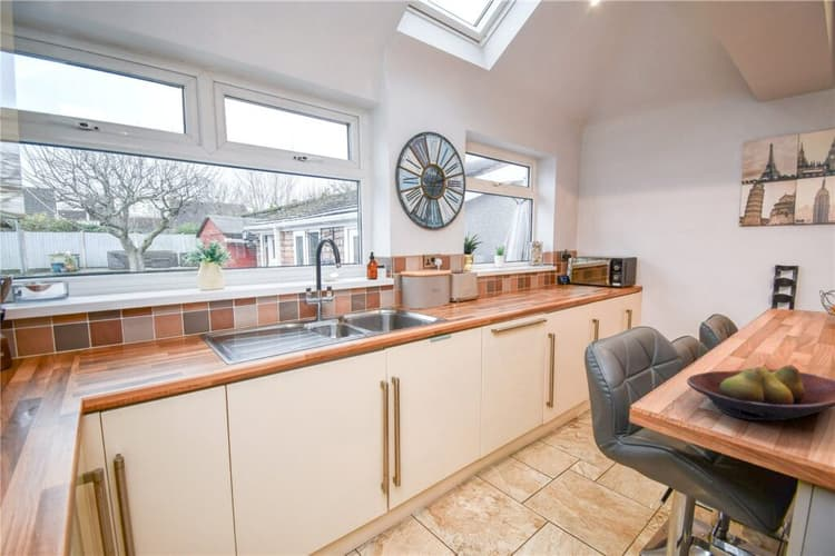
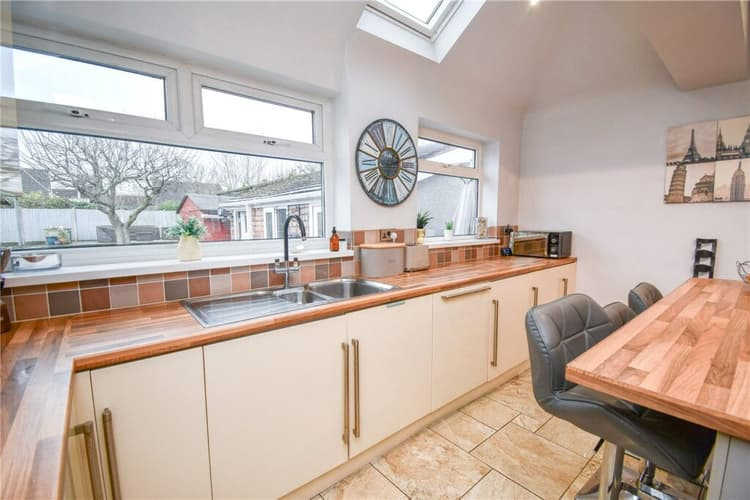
- fruit bowl (767, 386)
